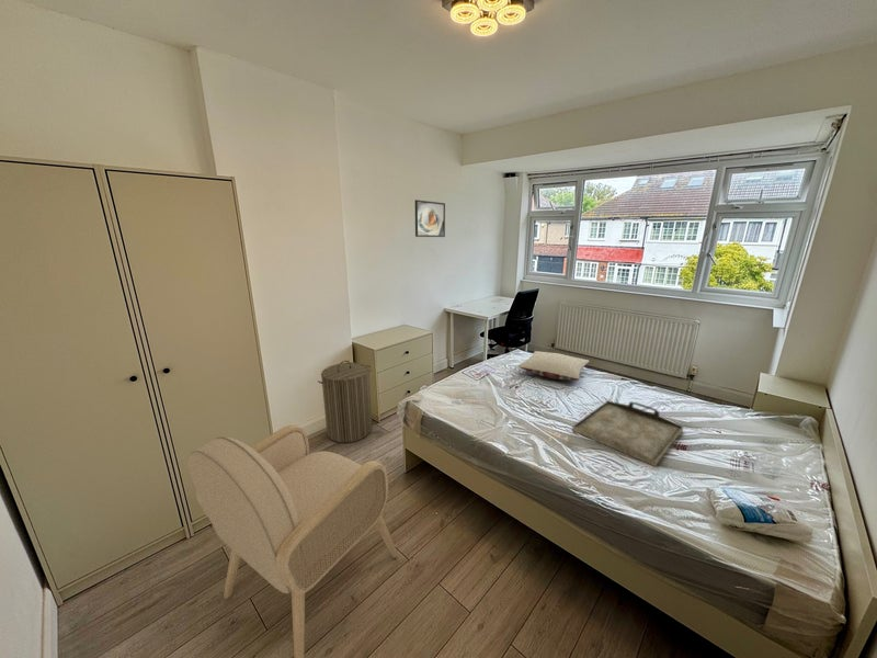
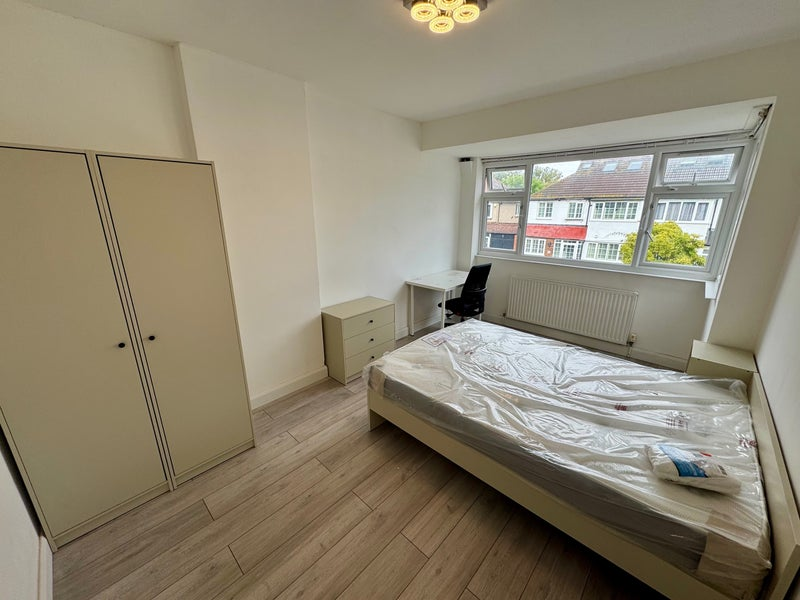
- pillow (555, 363)
- laundry hamper (348, 396)
- serving tray (628, 424)
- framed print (430, 219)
- armchair (301, 502)
